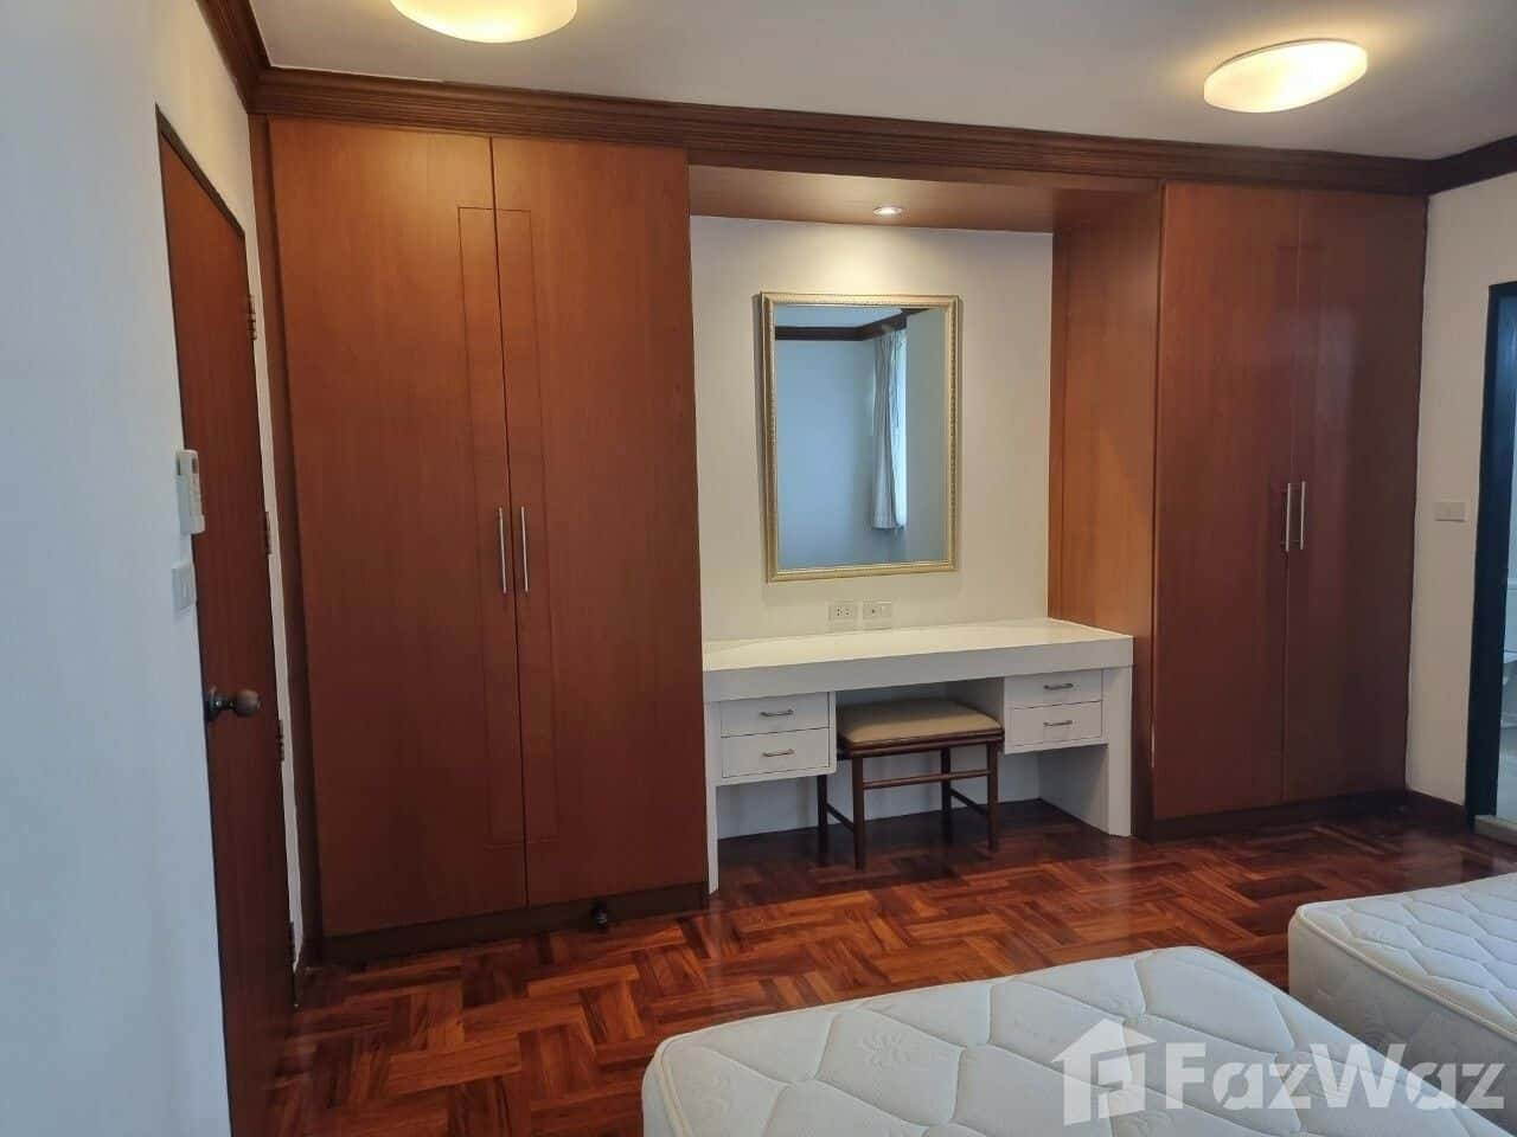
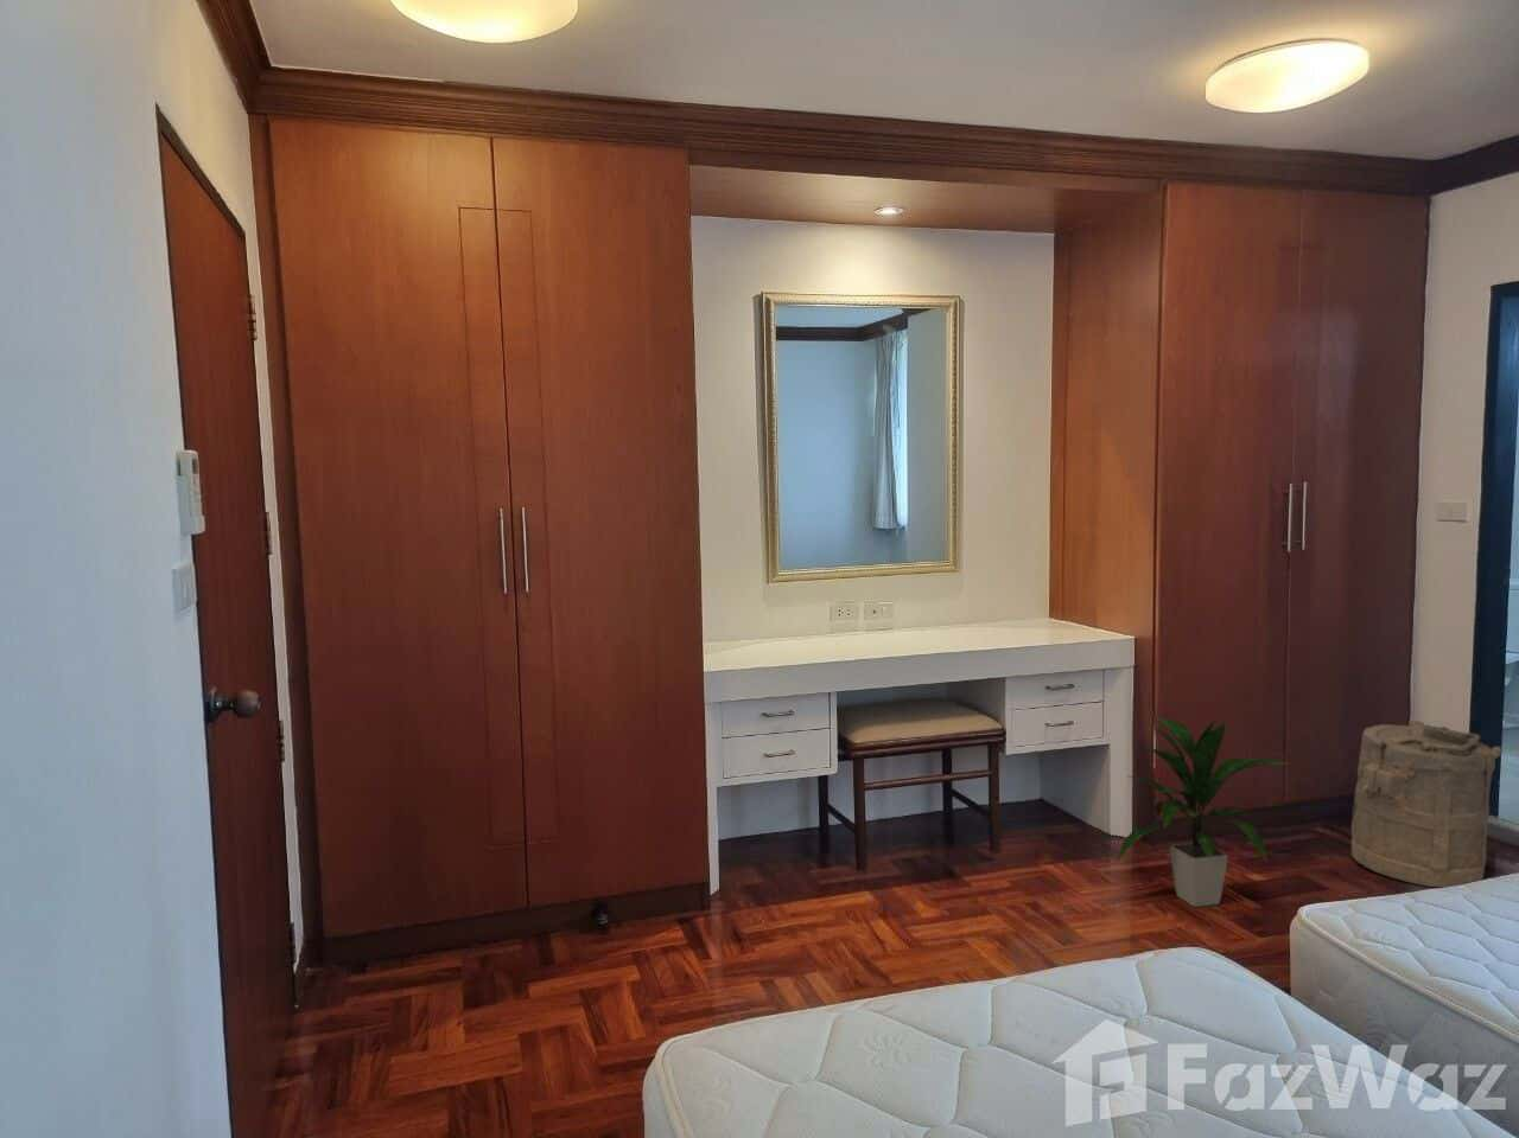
+ laundry hamper (1414, 795)
+ indoor plant (1190, 804)
